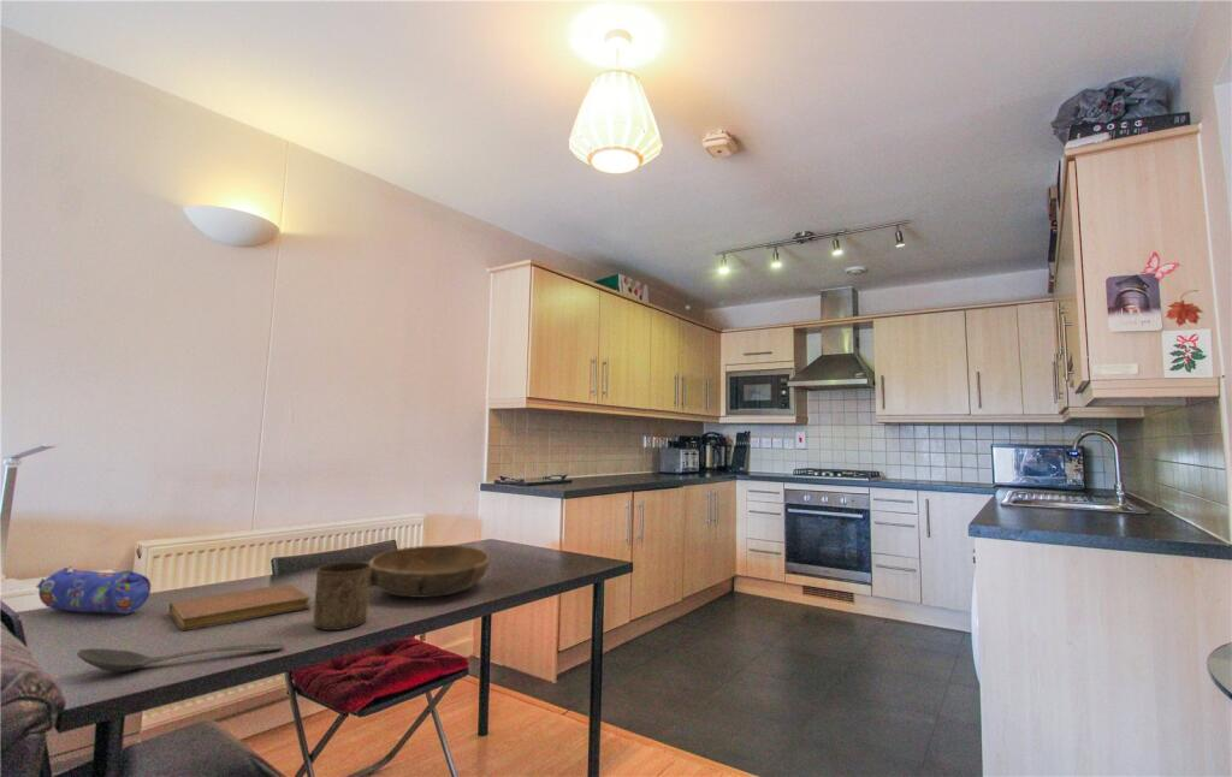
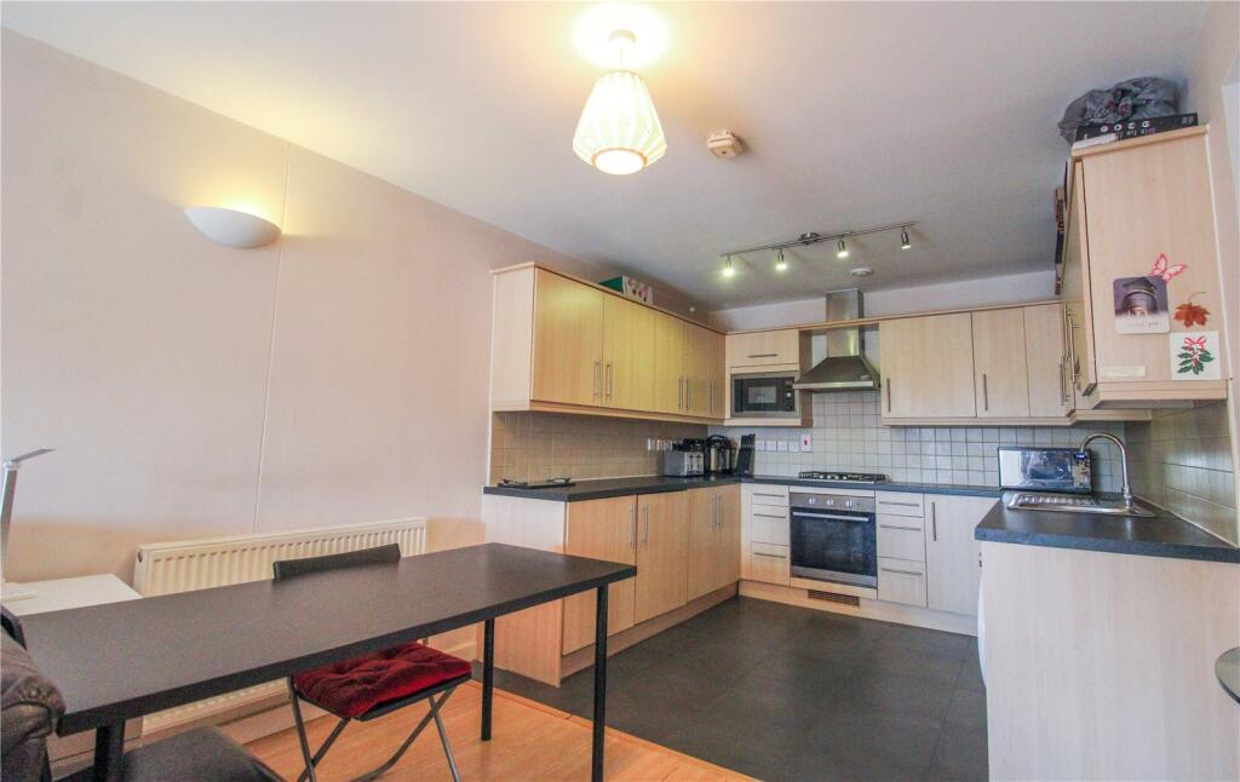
- stirrer (188, 652)
- cup (343, 594)
- notebook (241, 604)
- pencil case (95, 589)
- bowl (431, 571)
